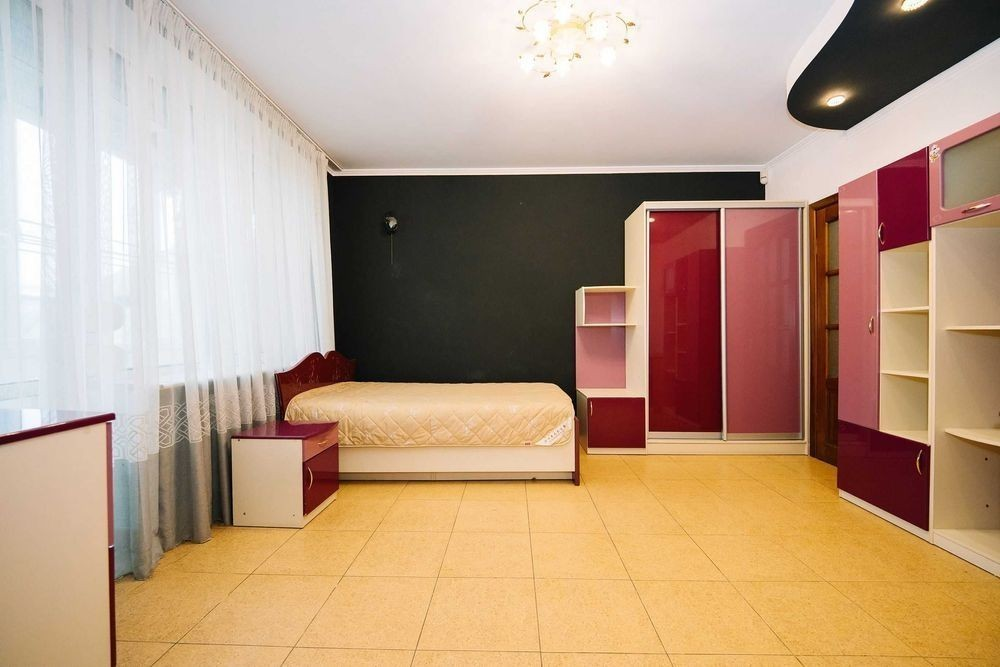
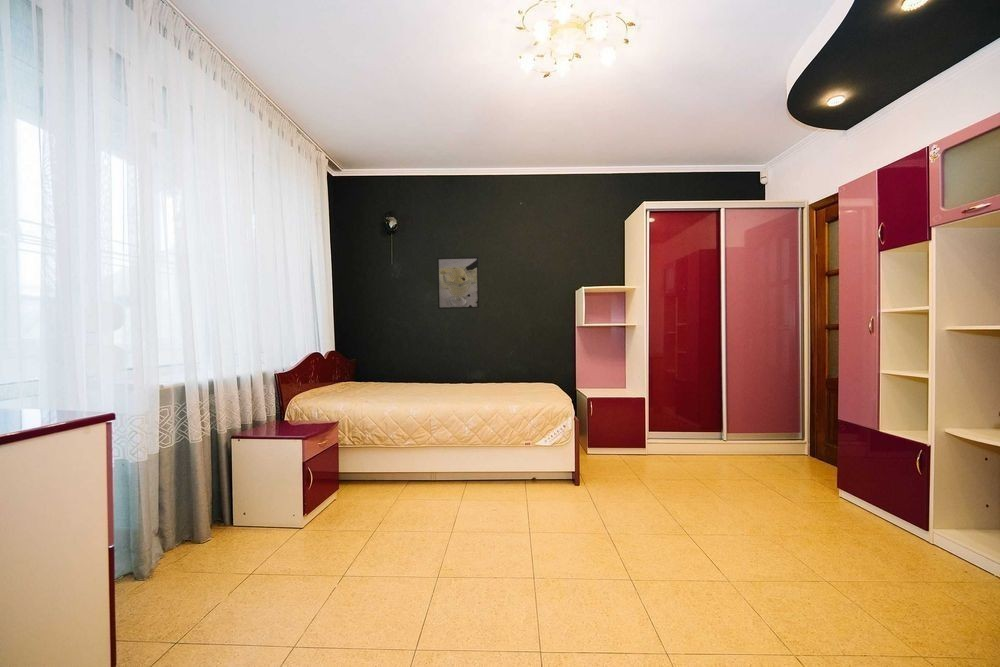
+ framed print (458, 283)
